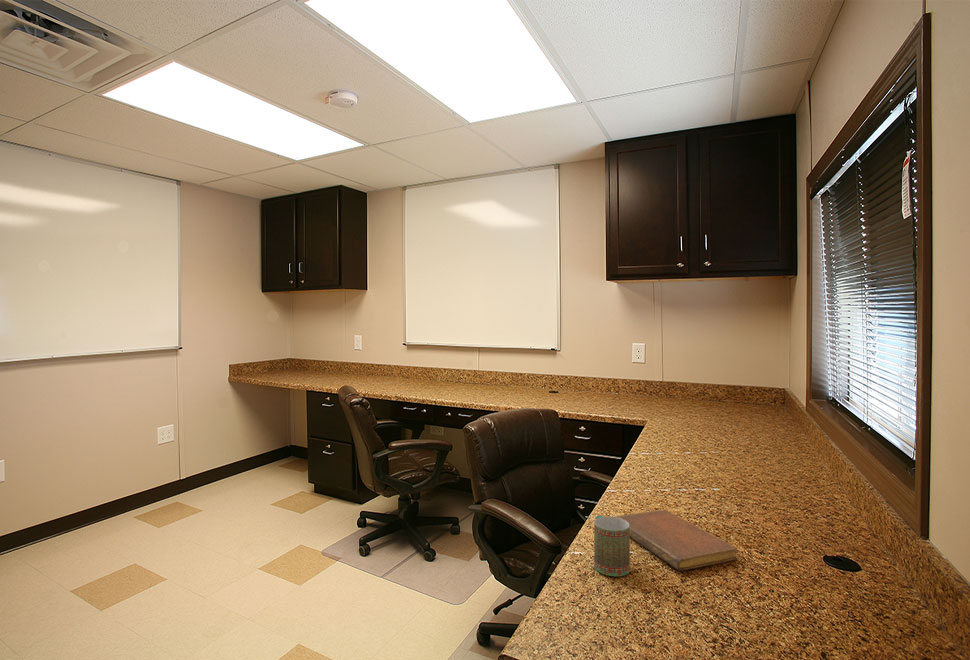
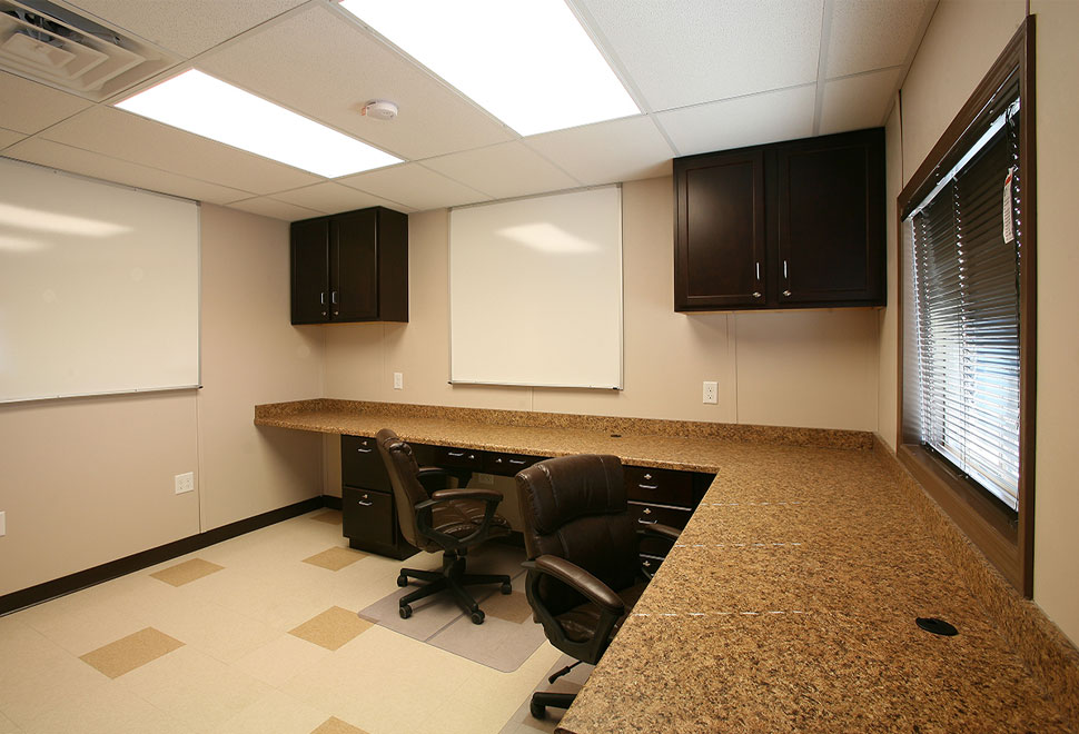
- notebook (670, 536)
- mug (608, 541)
